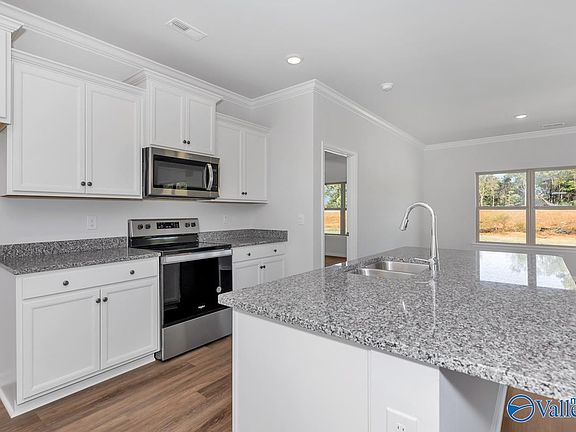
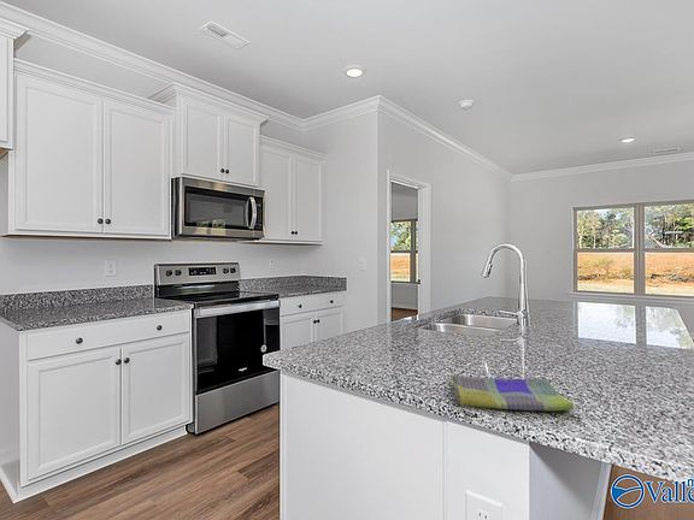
+ dish towel (505, 391)
